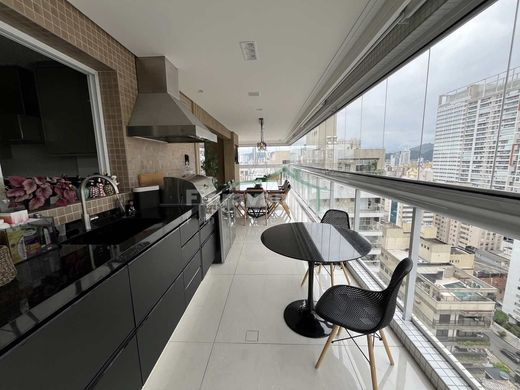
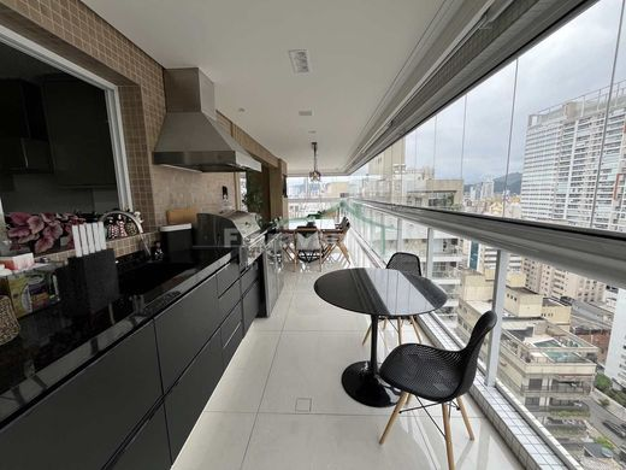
+ knife block (84, 266)
